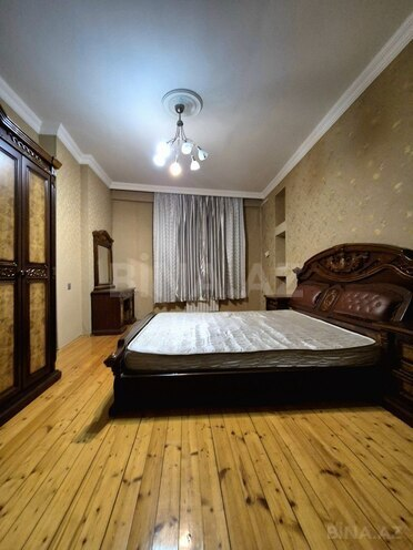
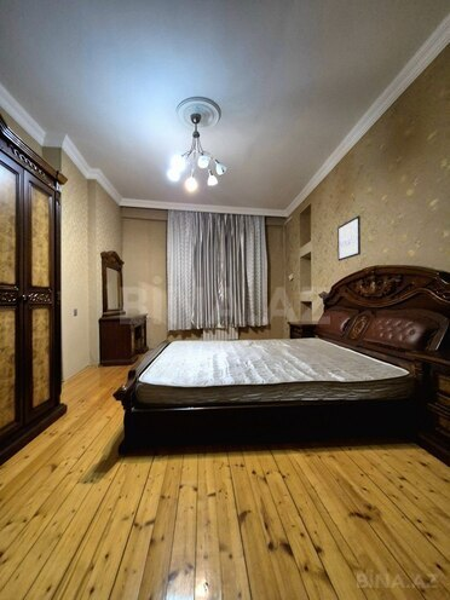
+ wall art (347, 240)
